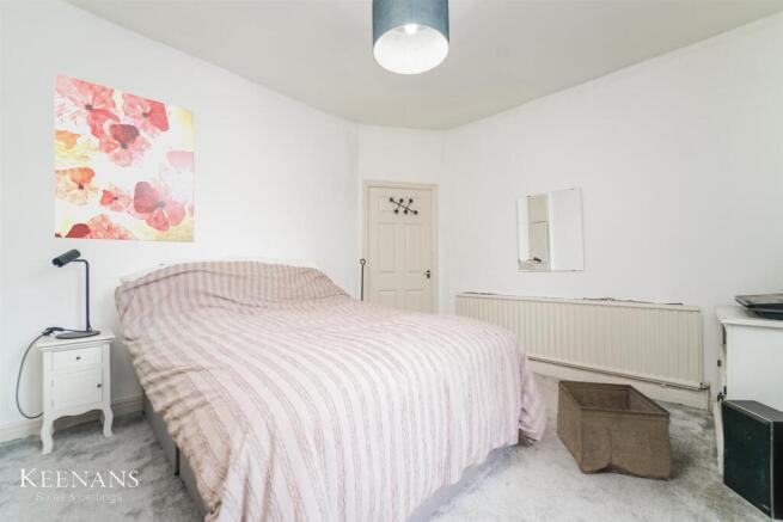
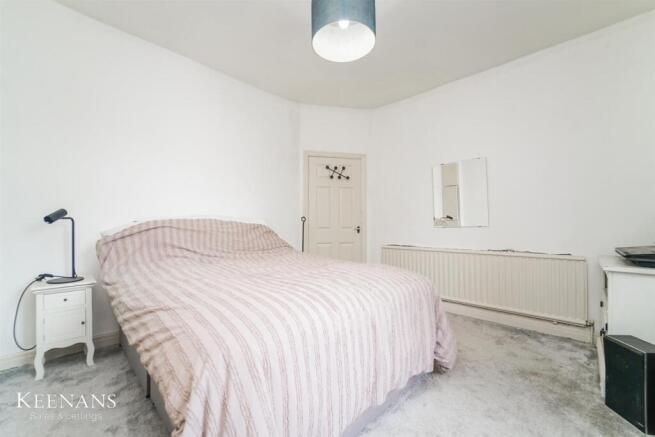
- wall art (131, 167)
- storage bin (607, 424)
